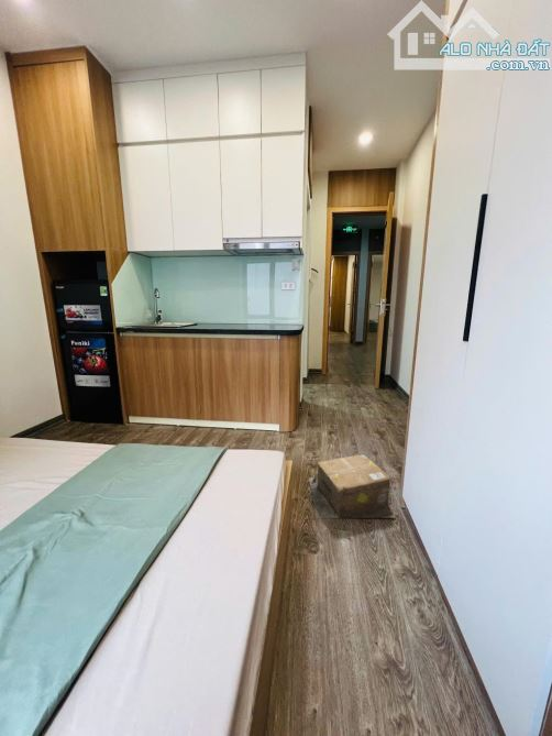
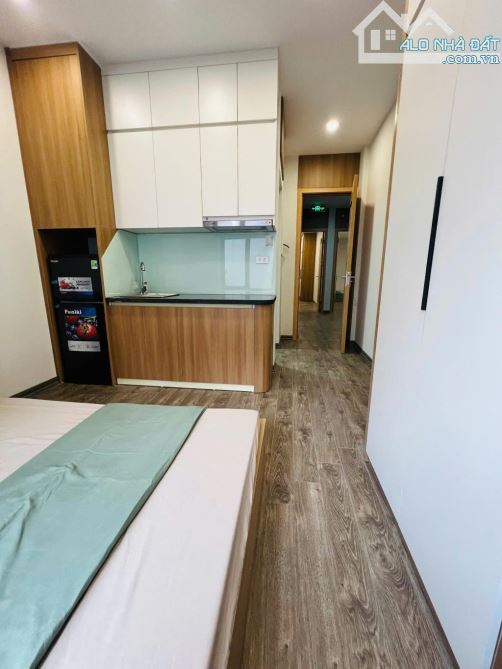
- cardboard box (349, 483)
